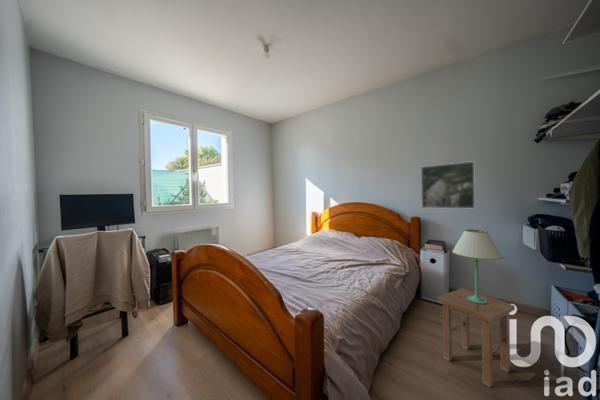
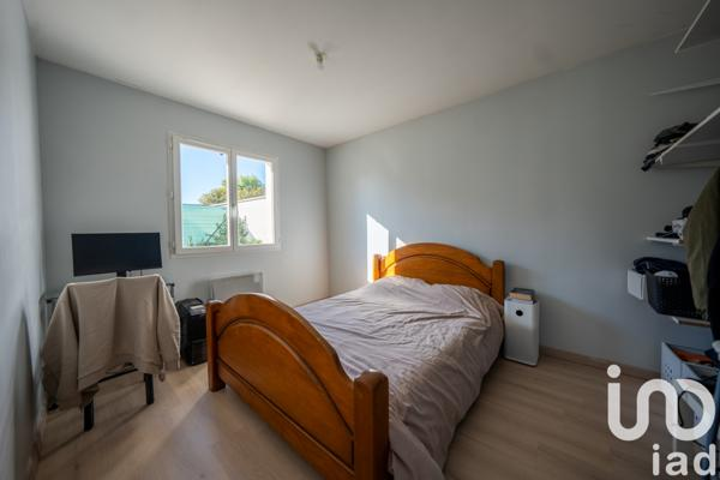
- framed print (446, 186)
- table lamp (476, 265)
- stool (469, 333)
